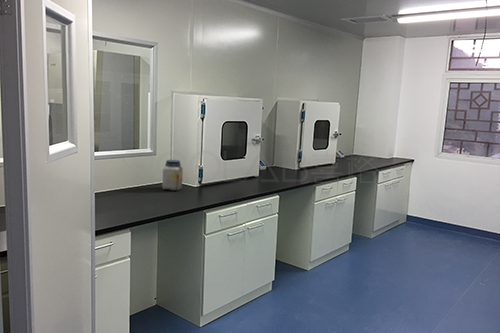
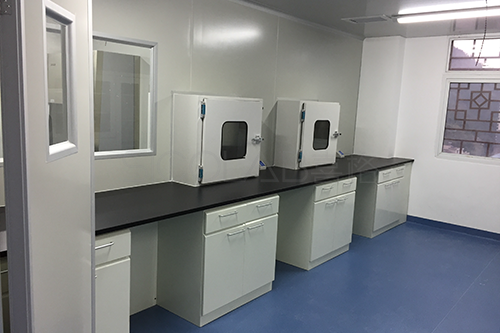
- jar (172, 174)
